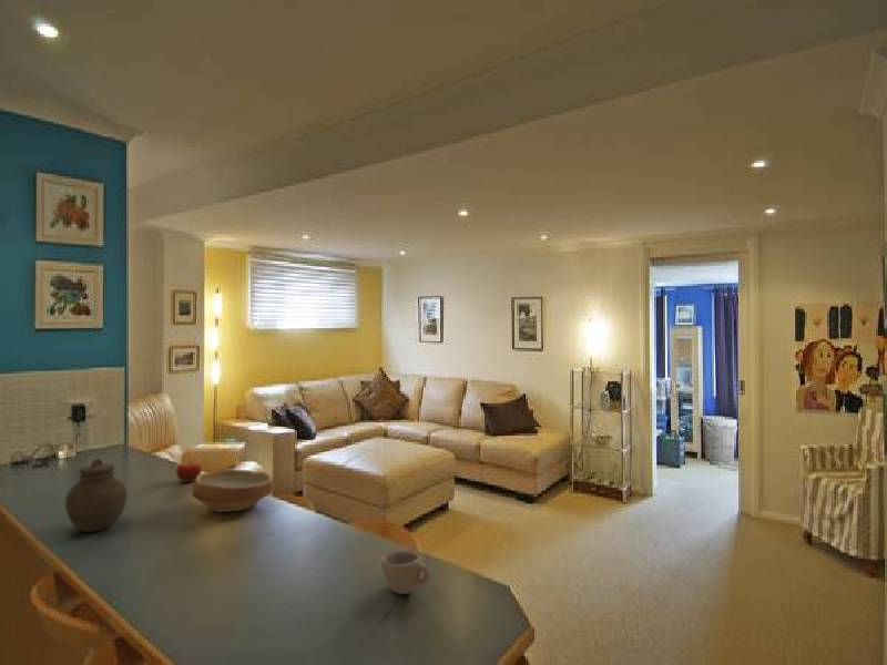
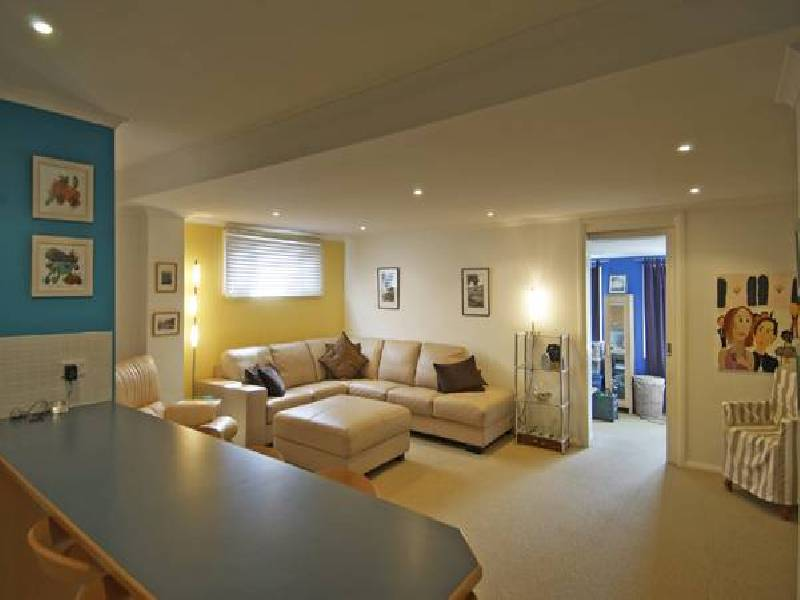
- cup (407, 574)
- bowl (233, 490)
- jar (96, 493)
- fruit (188, 470)
